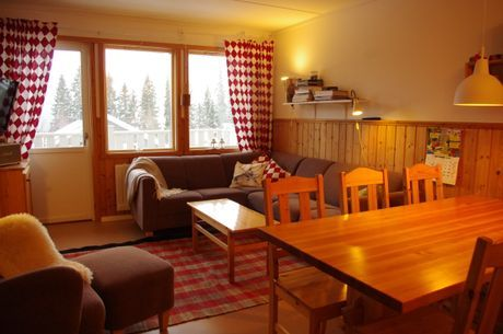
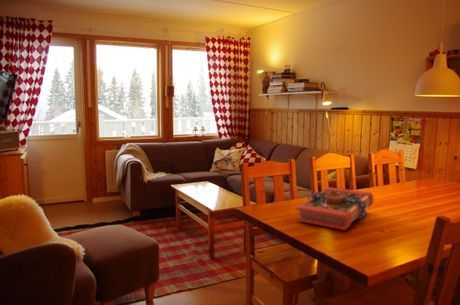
+ book (335, 205)
